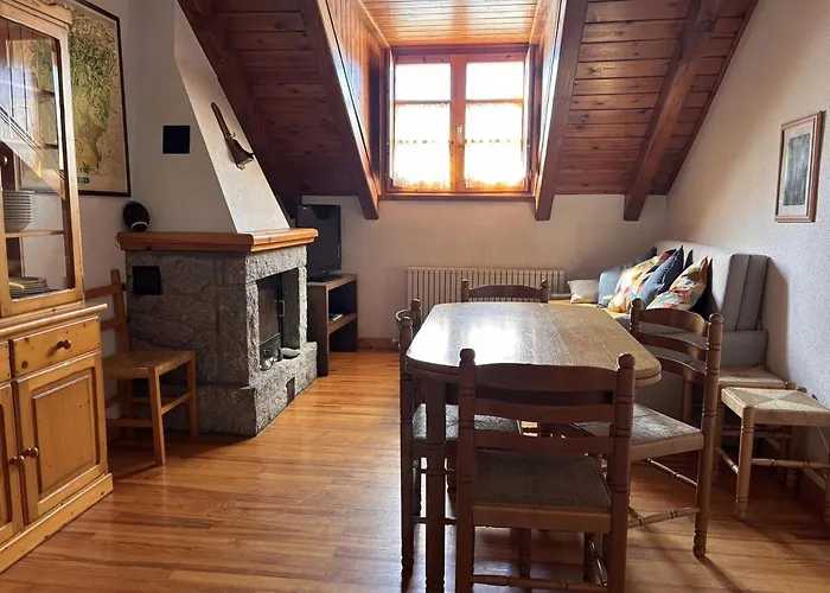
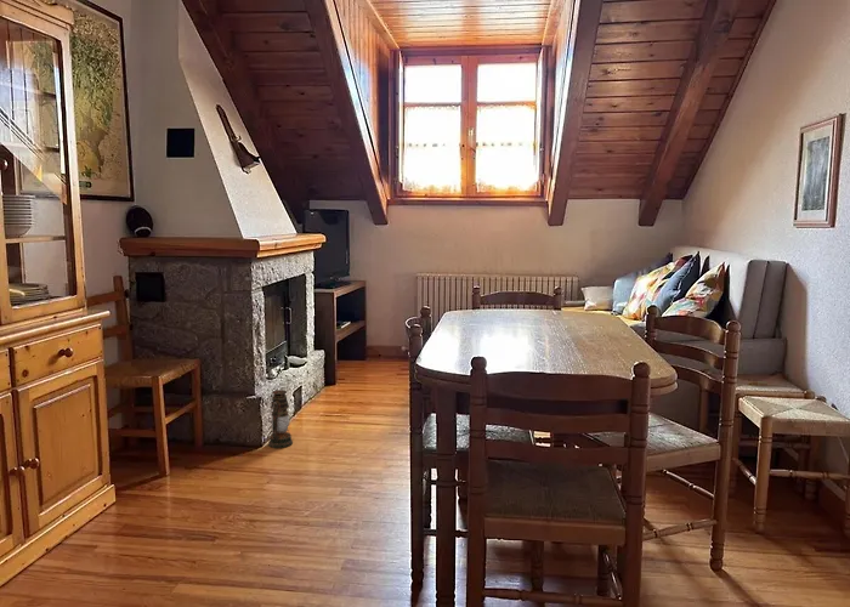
+ lantern (278, 416)
